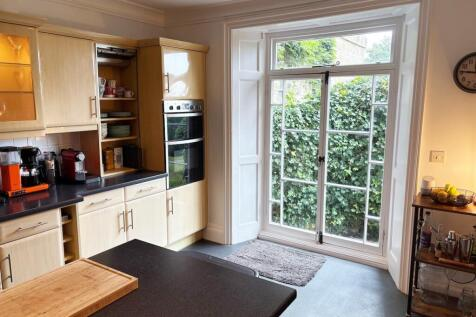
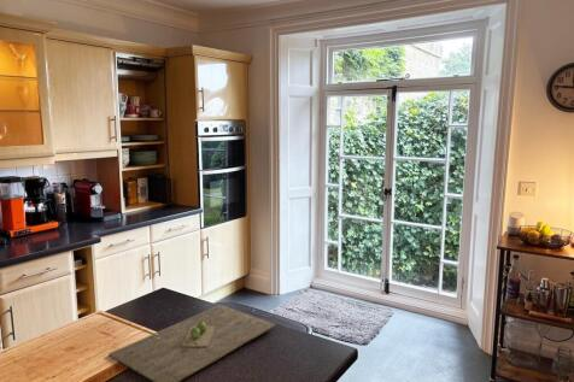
+ cutting board (198, 331)
